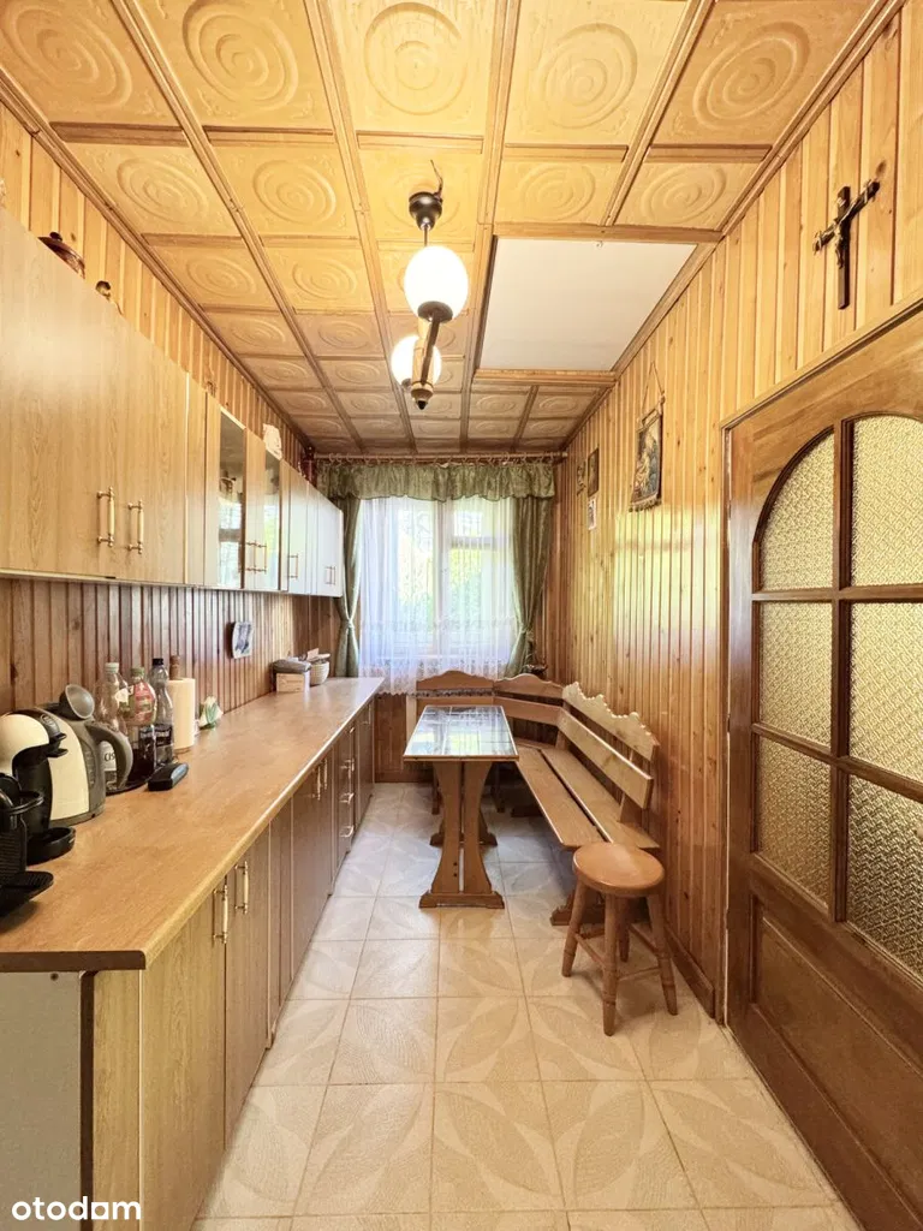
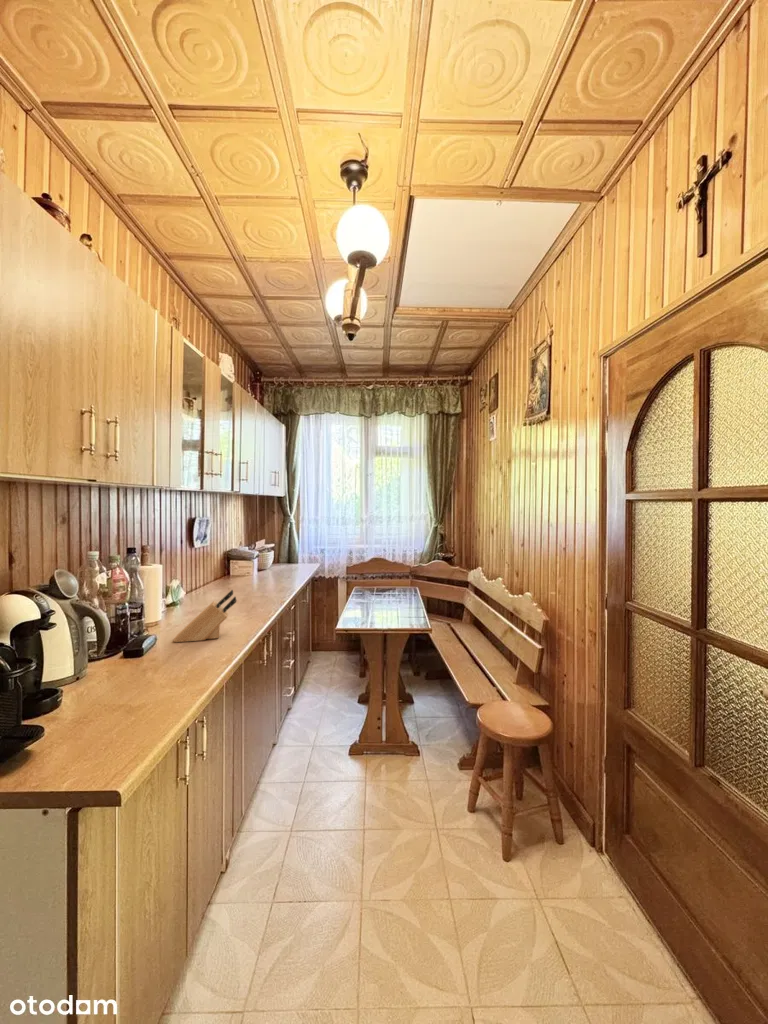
+ knife block (206, 614)
